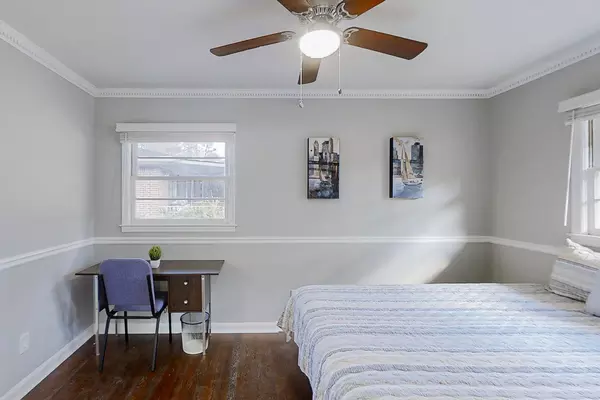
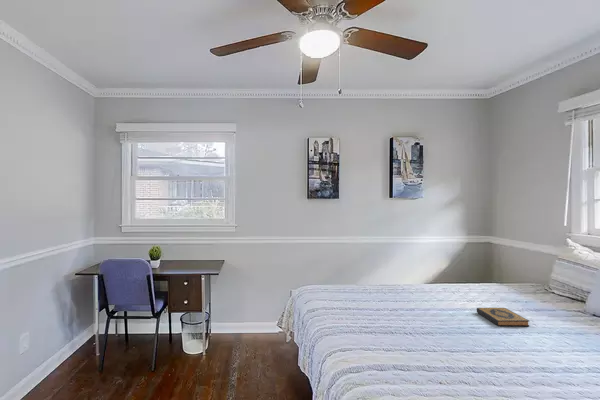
+ hardback book (501, 316)
